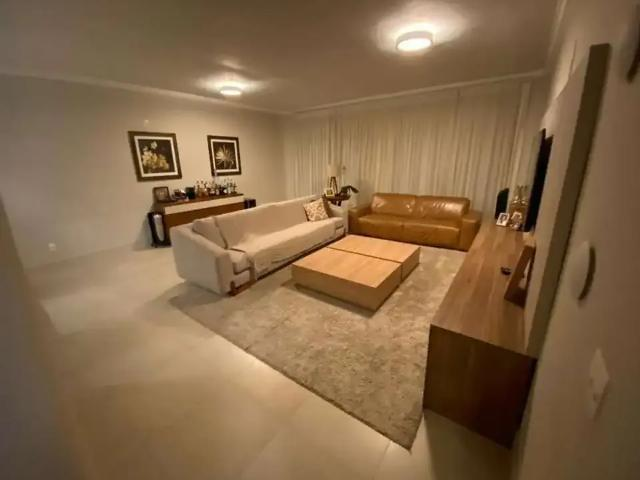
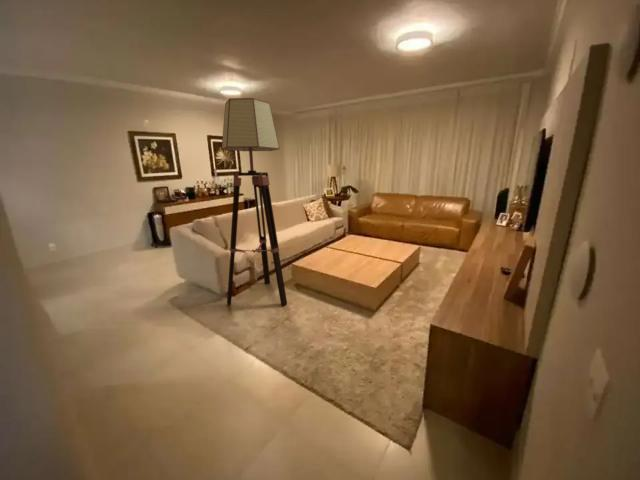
+ floor lamp (258, 208)
